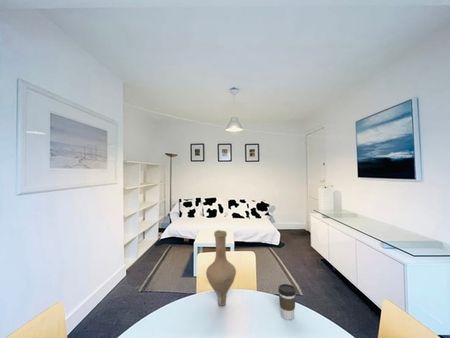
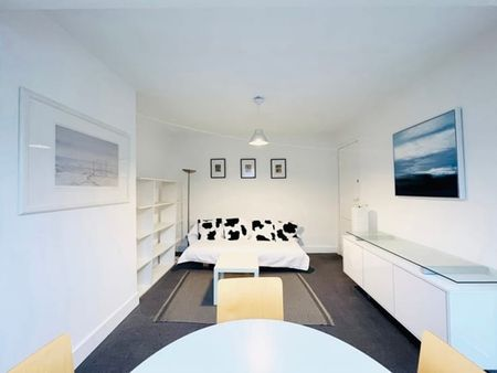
- vase (221, 267)
- coffee cup (287, 301)
